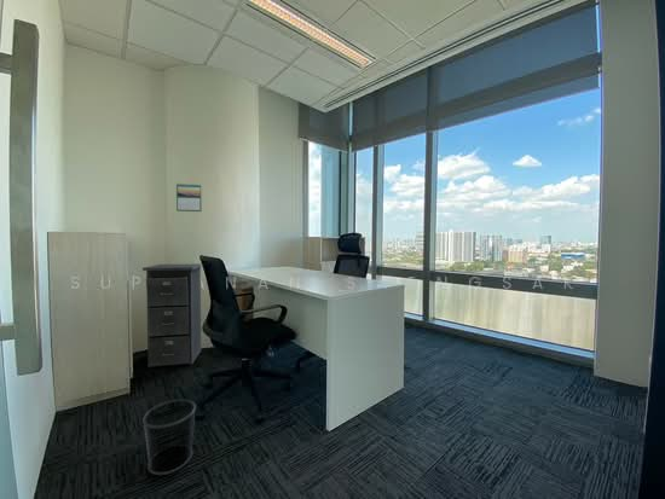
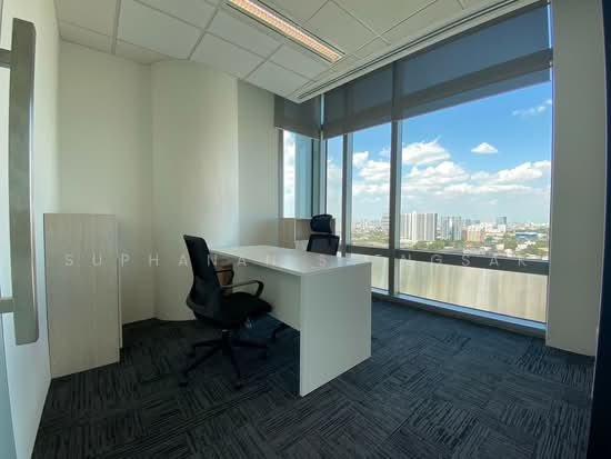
- waste bin (169, 435)
- filing cabinet (174, 313)
- calendar (189, 197)
